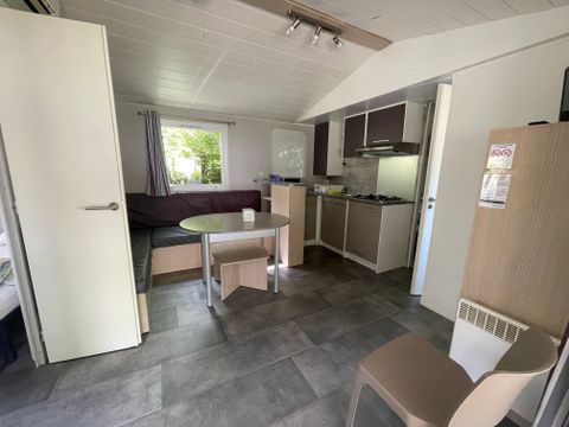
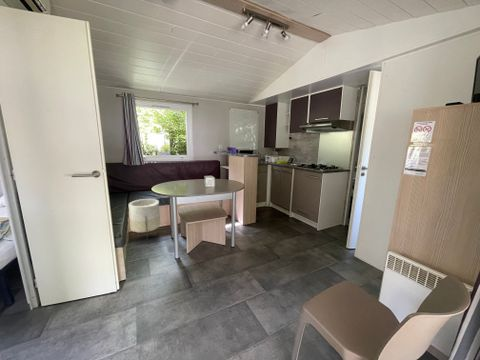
+ planter (145, 220)
